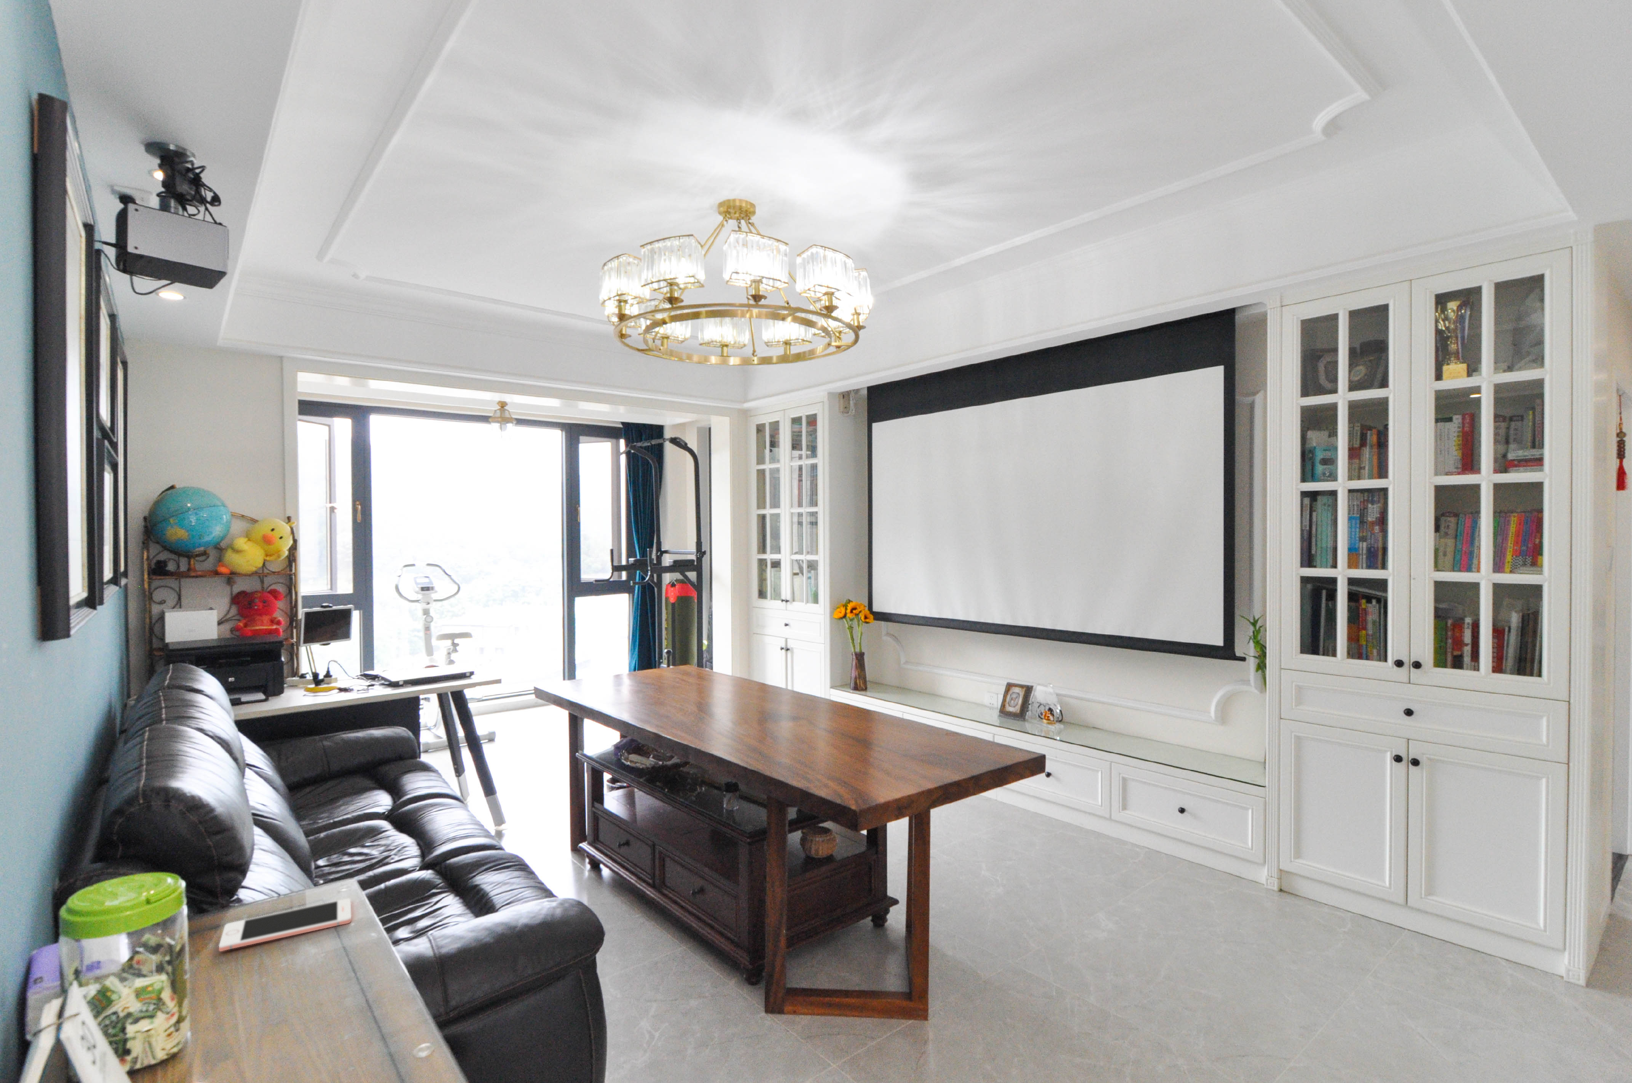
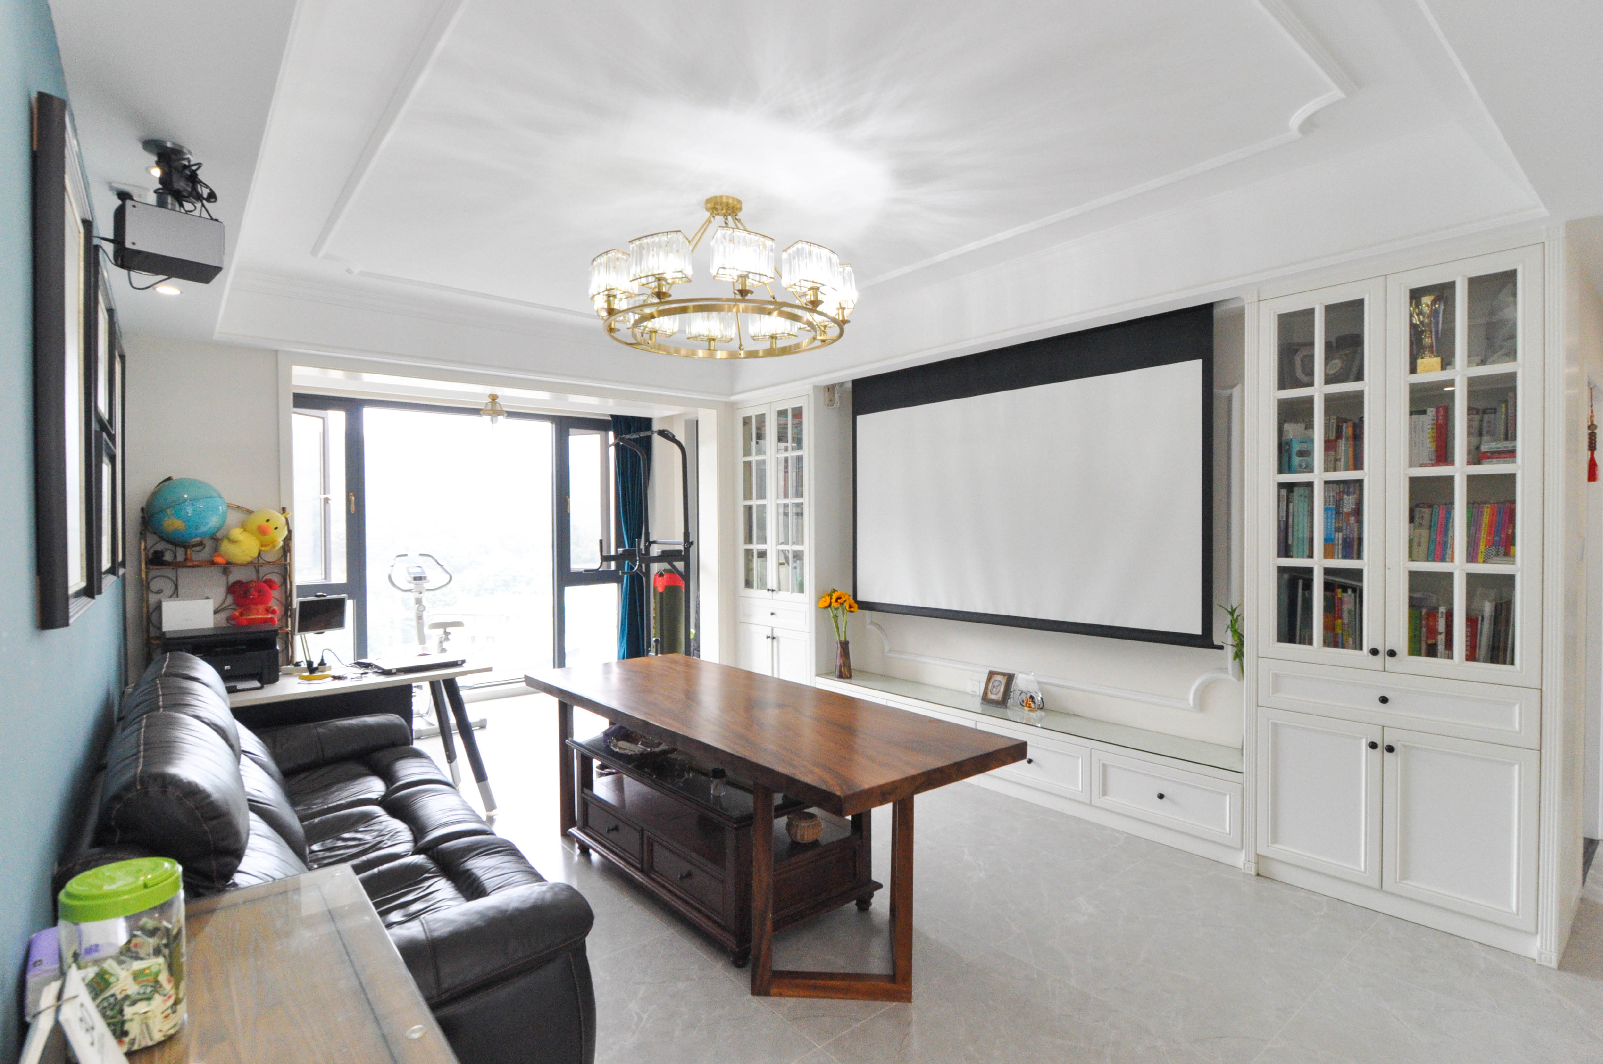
- cell phone (289, 923)
